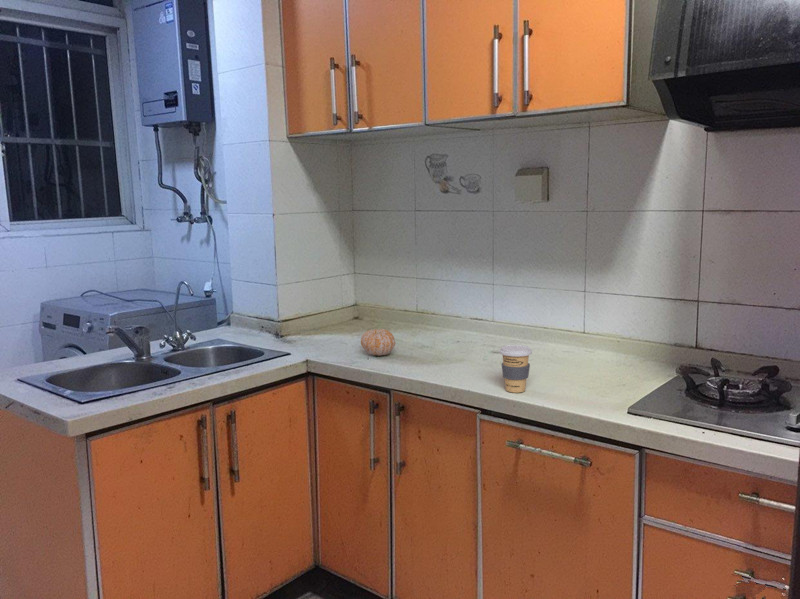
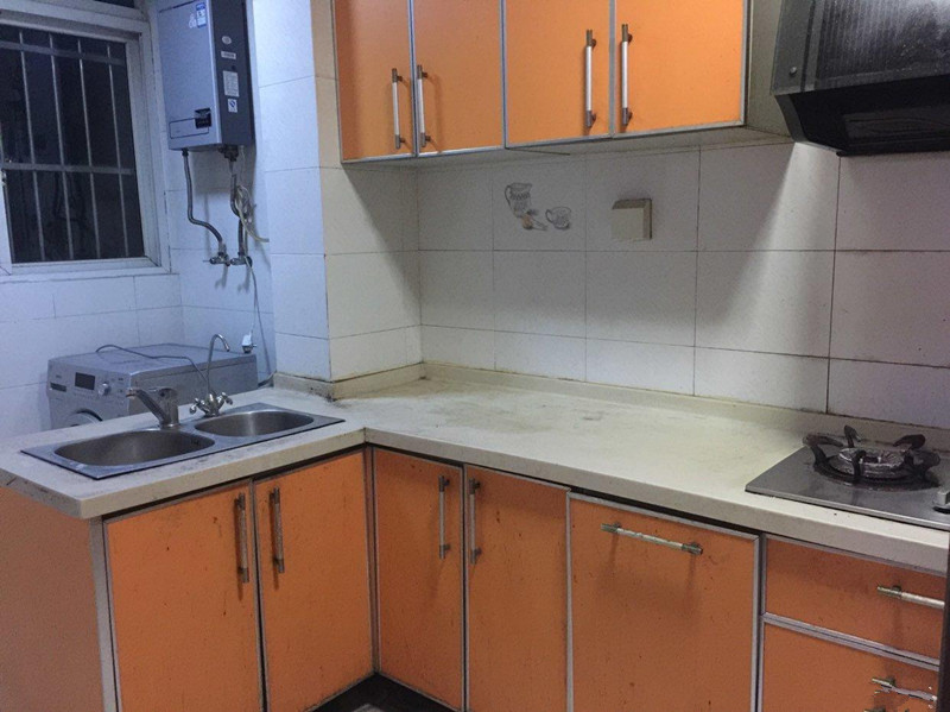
- coffee cup (515, 368)
- fruit (378, 342)
